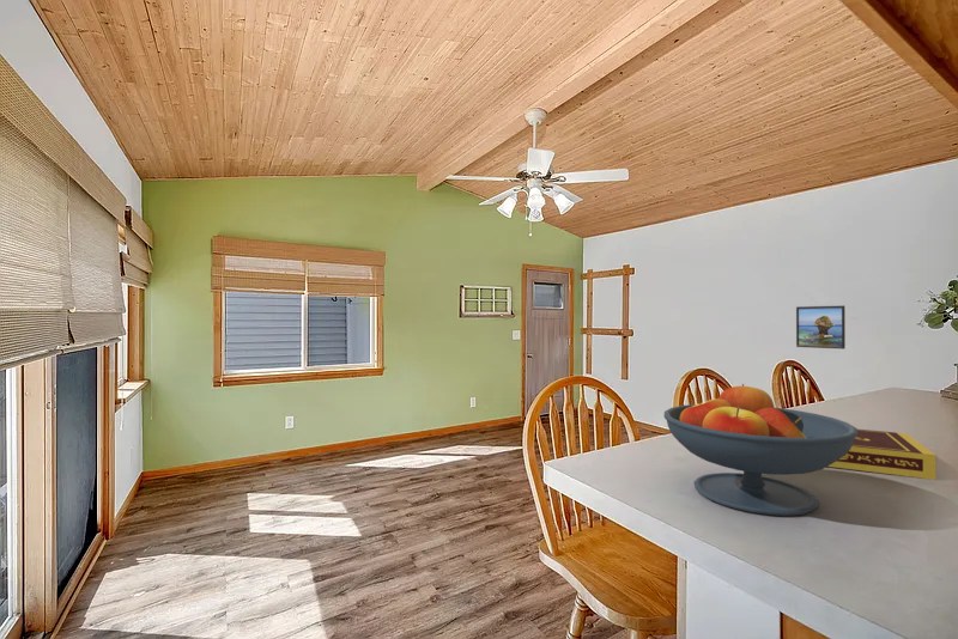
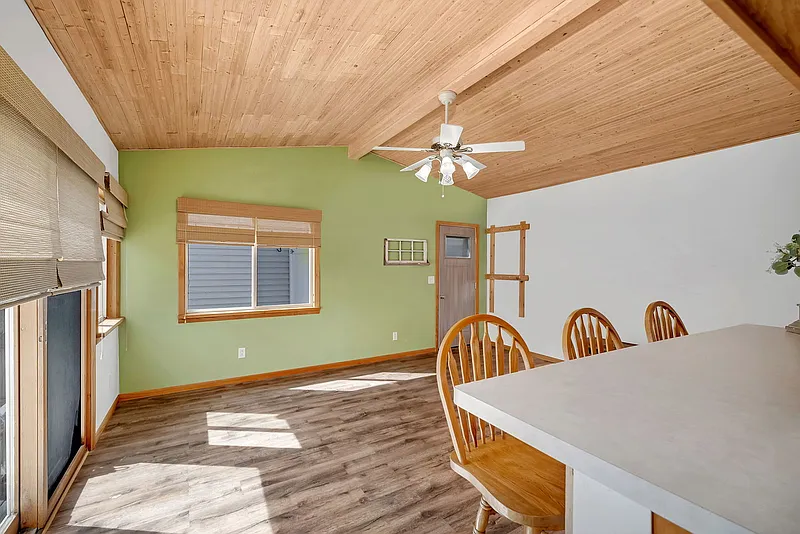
- book (845, 454)
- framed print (819, 327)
- fruit bowl (752, 443)
